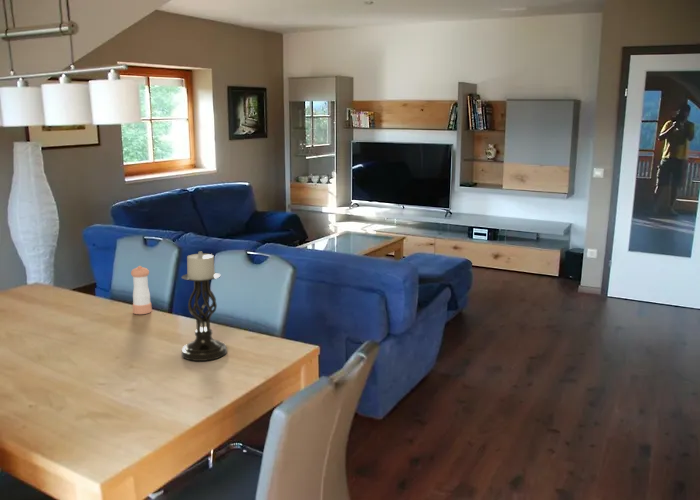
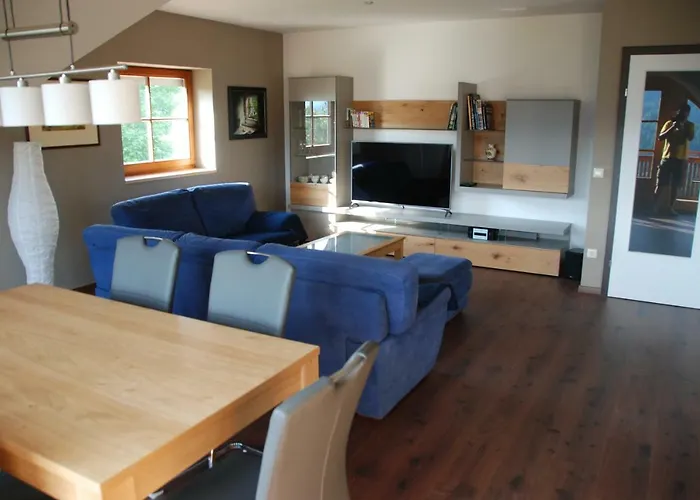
- candle holder (203, 304)
- pepper shaker (141, 289)
